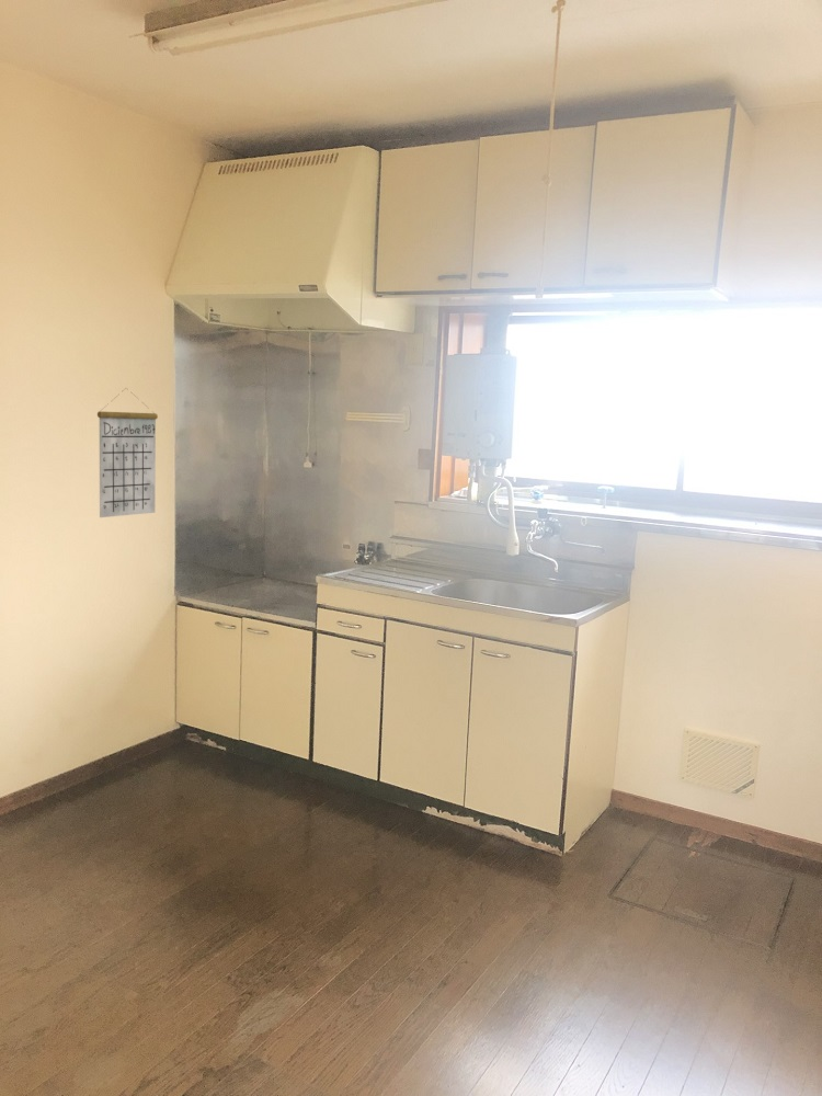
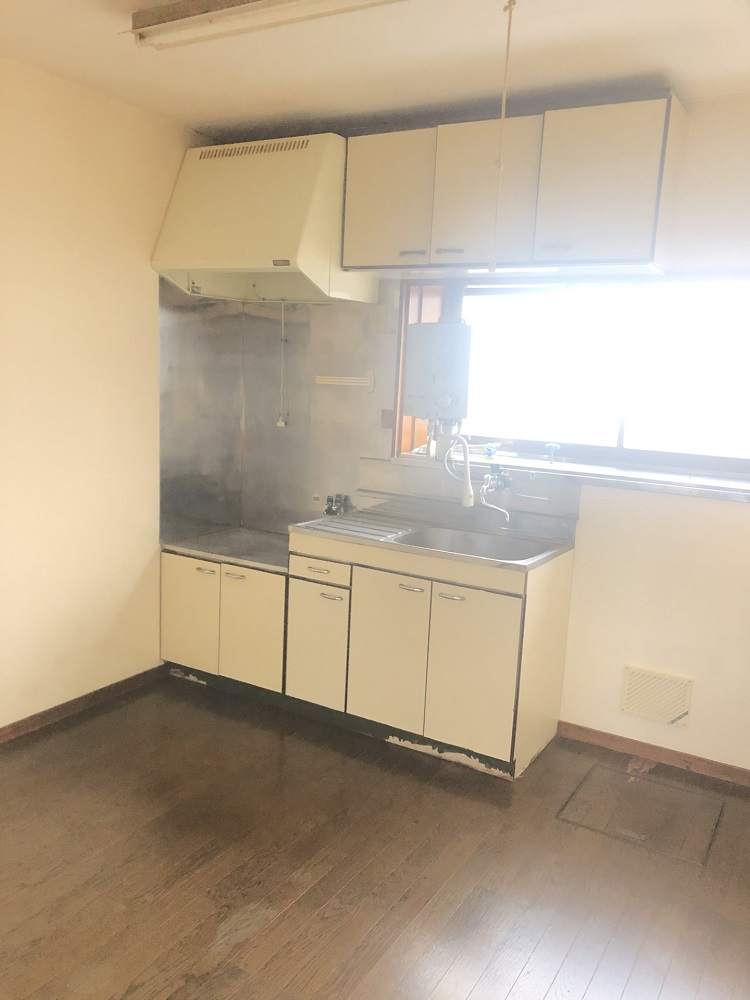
- calendar (128, 452)
